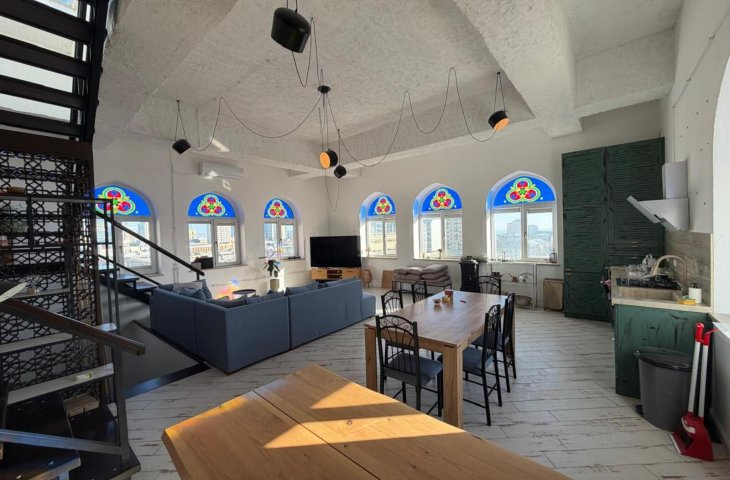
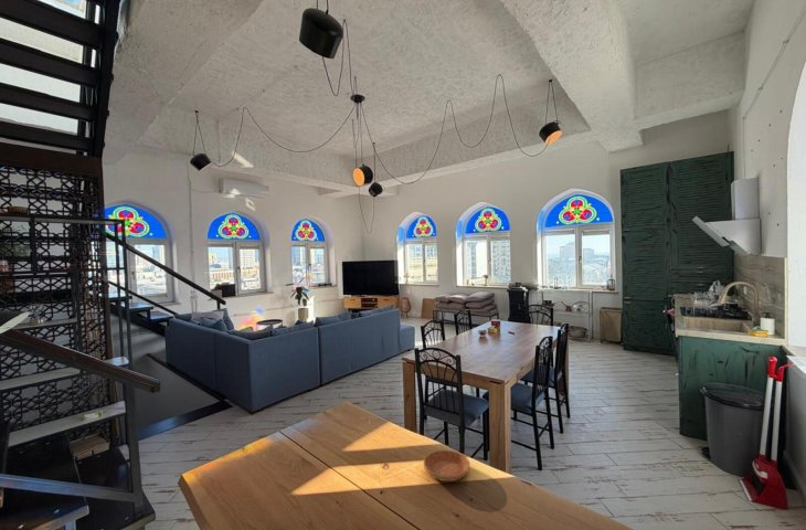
+ saucer (446, 466)
